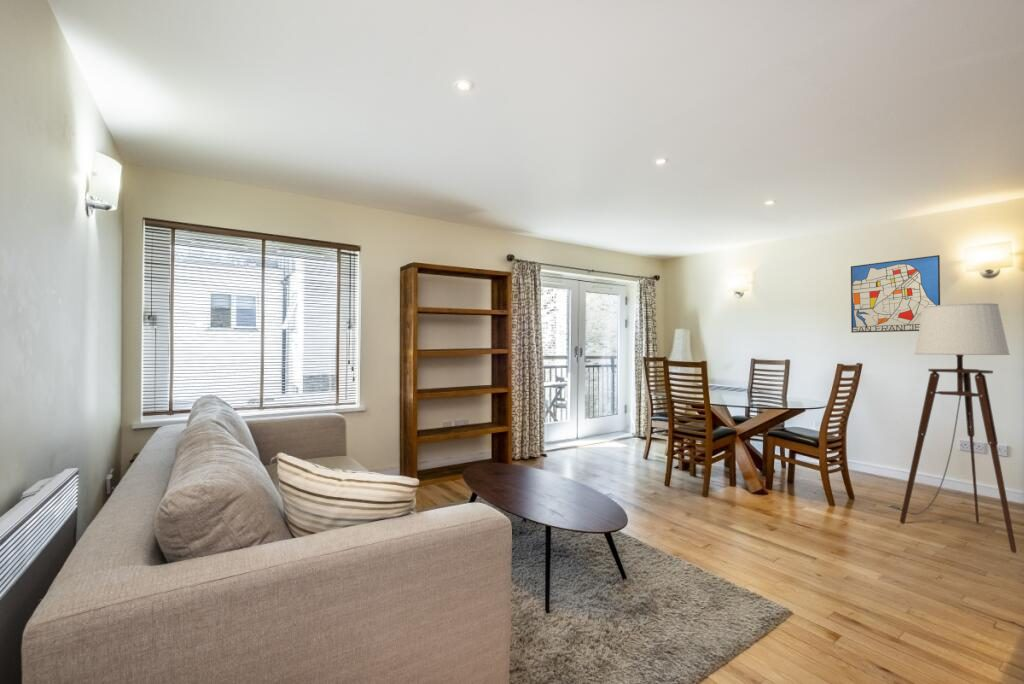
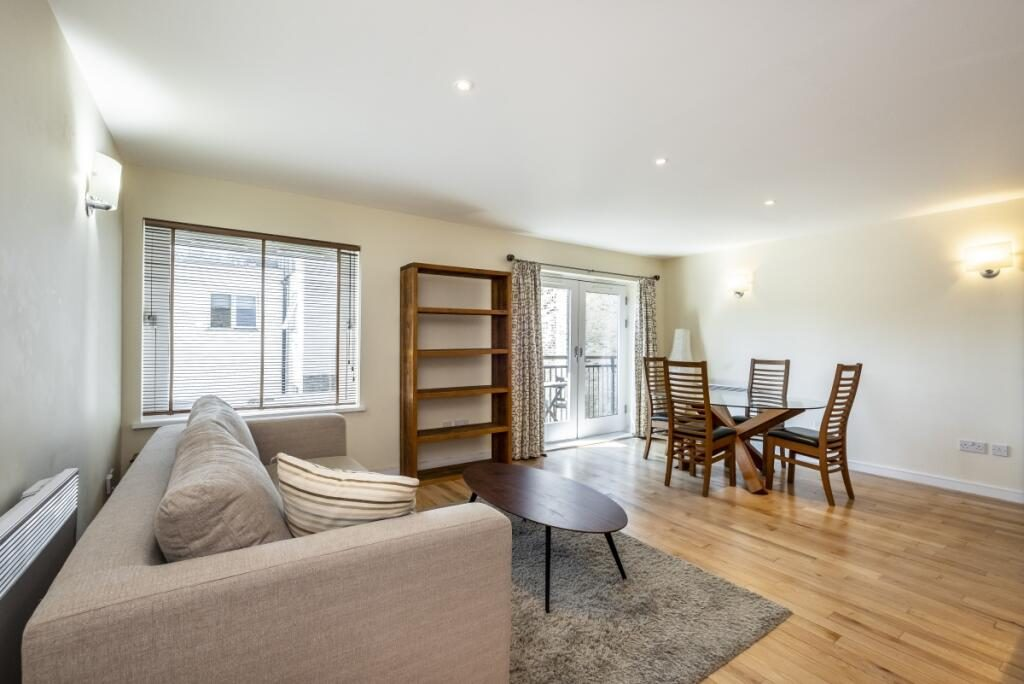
- wall art (892, 296)
- floor lamp (956, 416)
